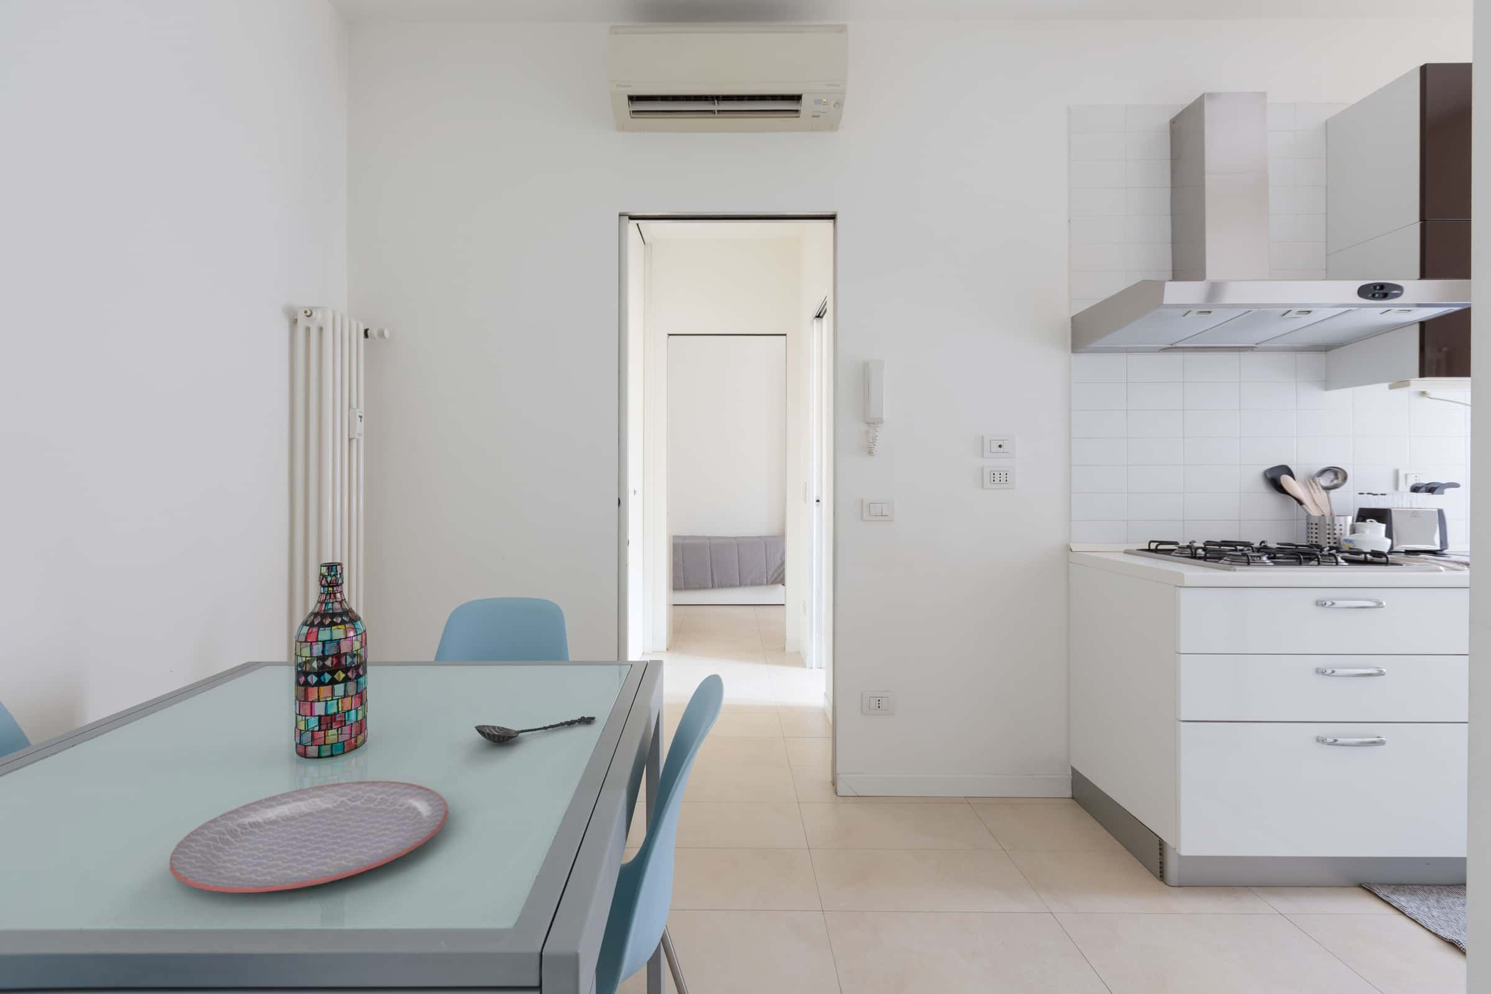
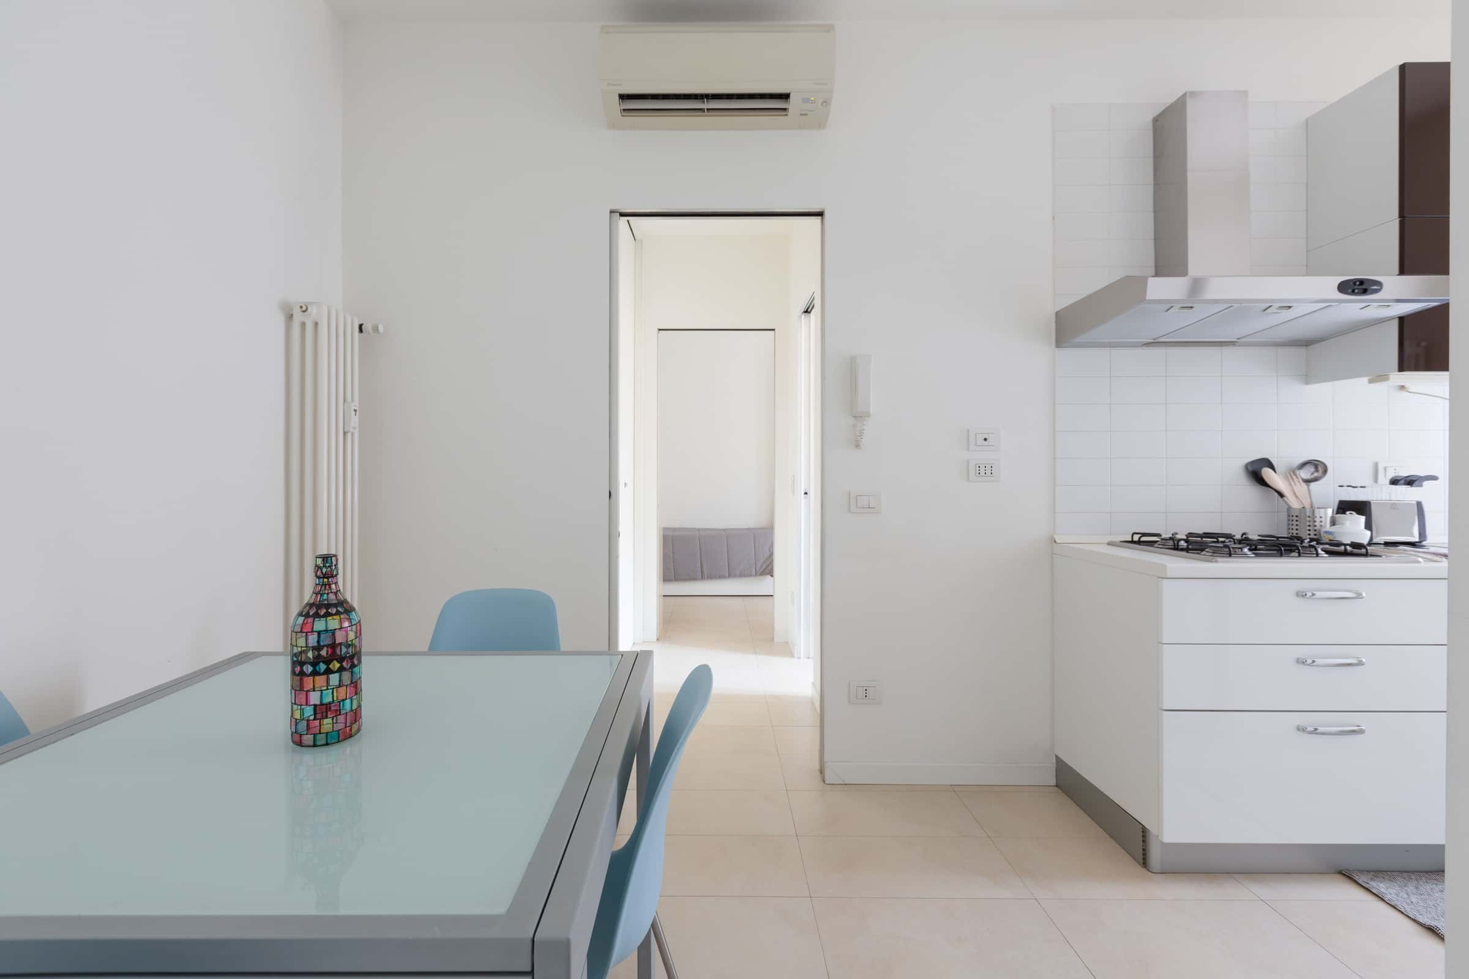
- spoon (540, 728)
- plate (320, 835)
